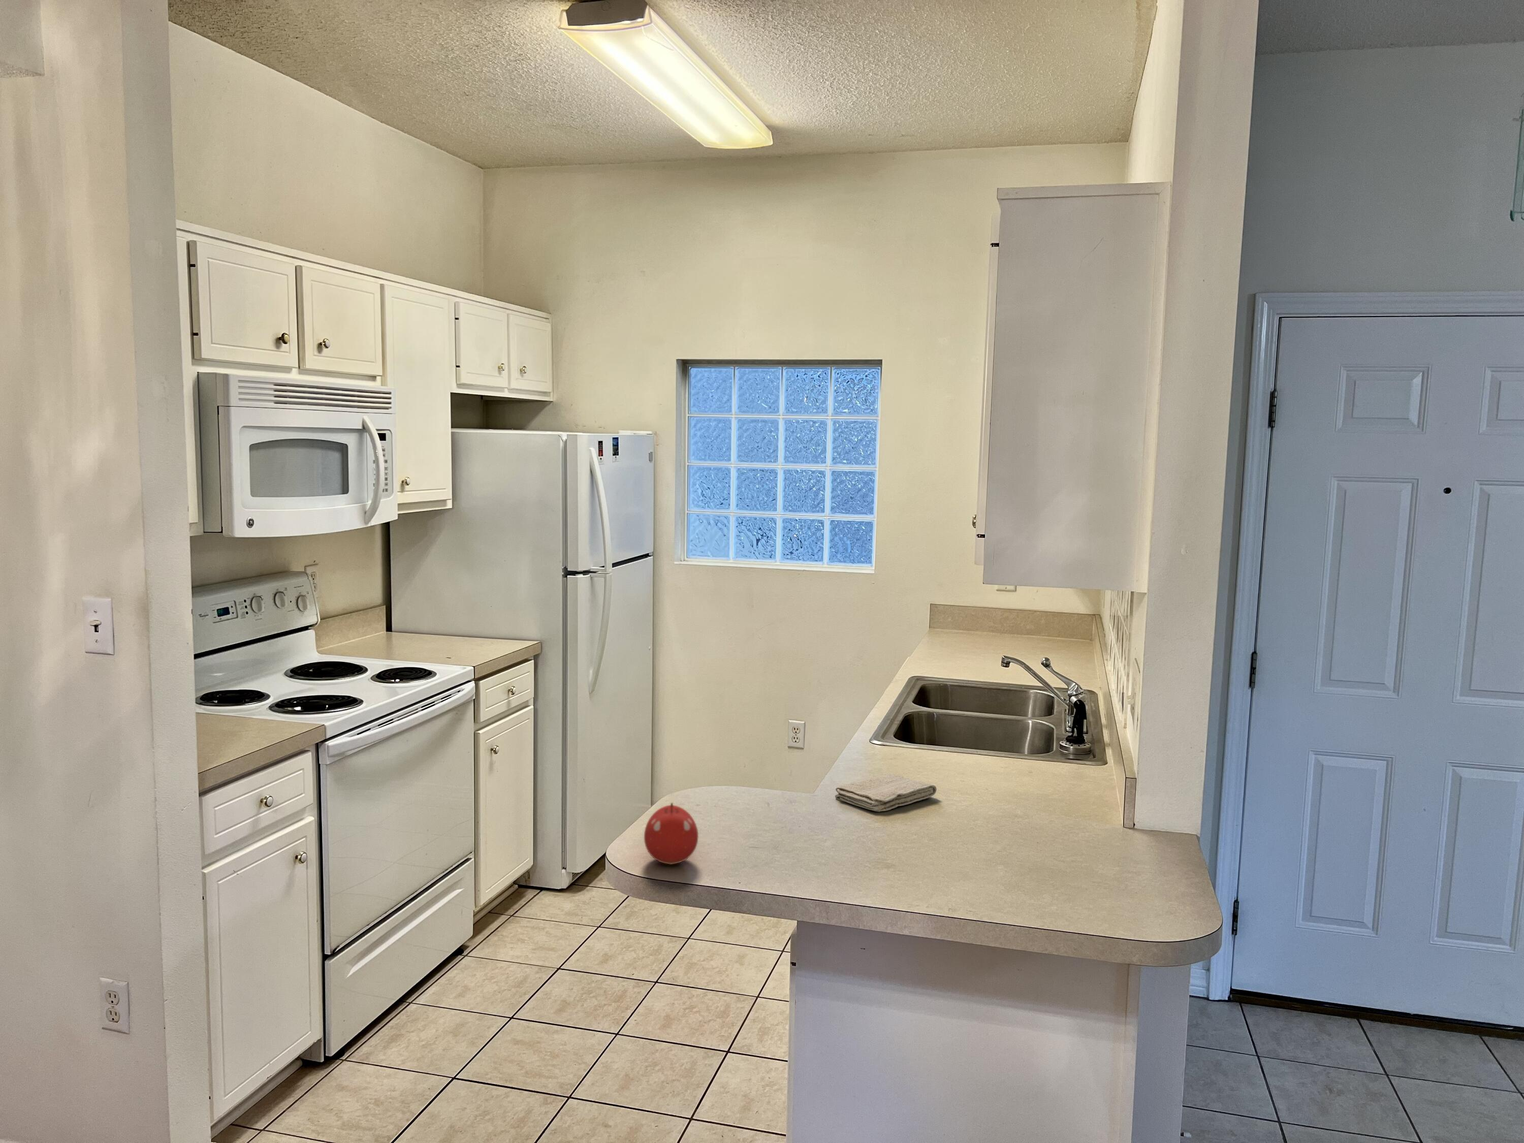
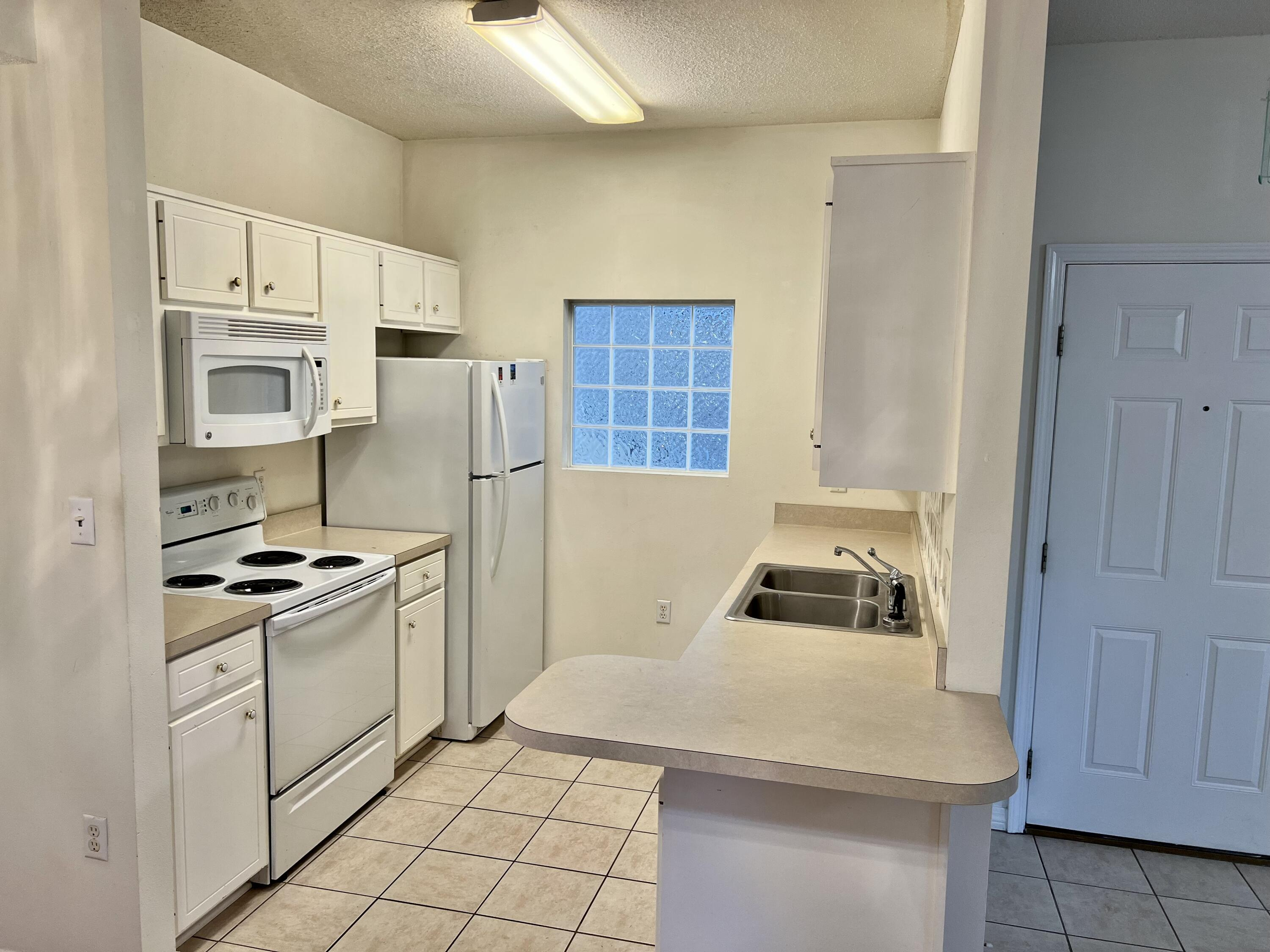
- washcloth (884, 790)
- fruit (671, 831)
